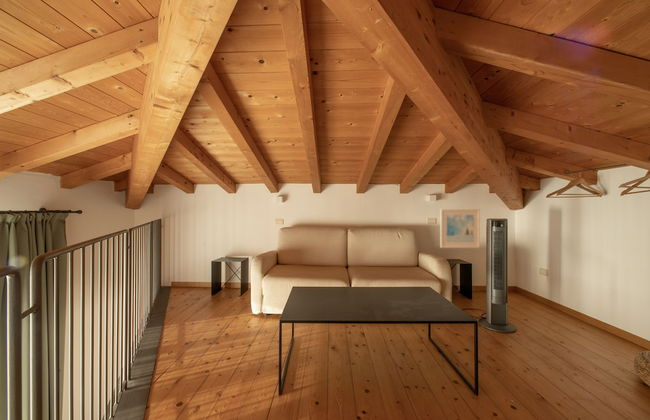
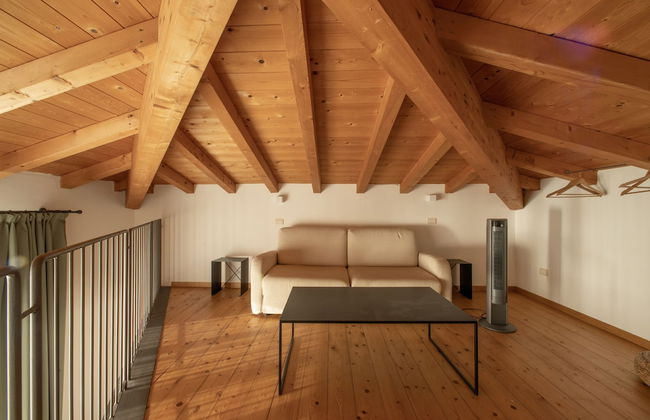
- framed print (460, 228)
